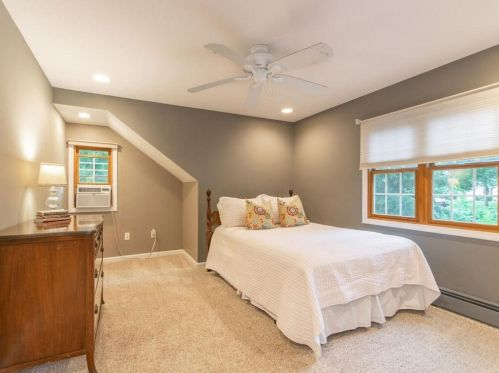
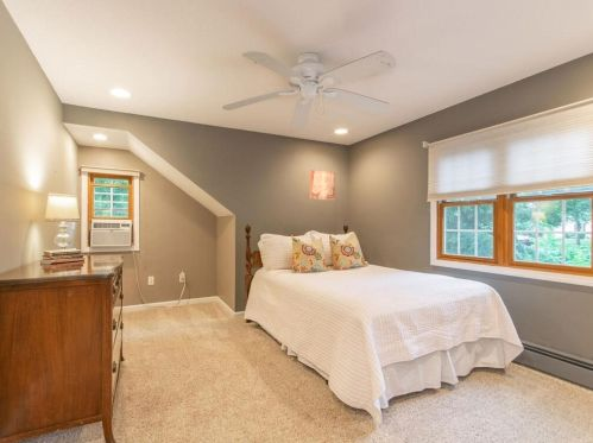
+ wall art (322, 185)
